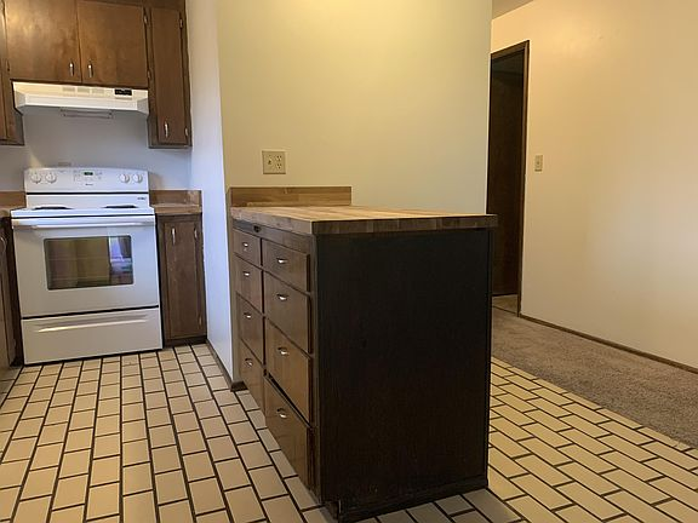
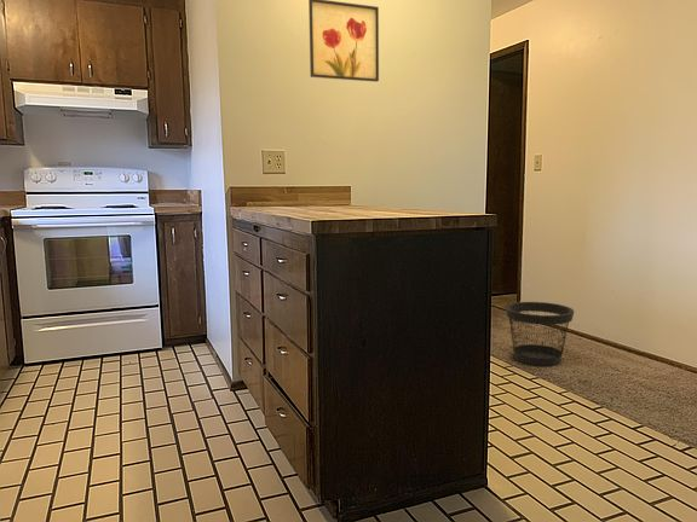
+ wastebasket (536, 334)
+ wall art (344, 41)
